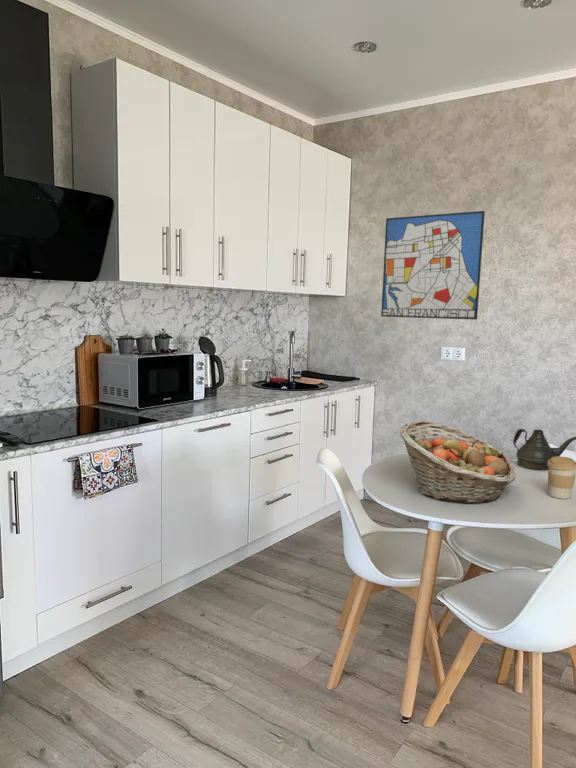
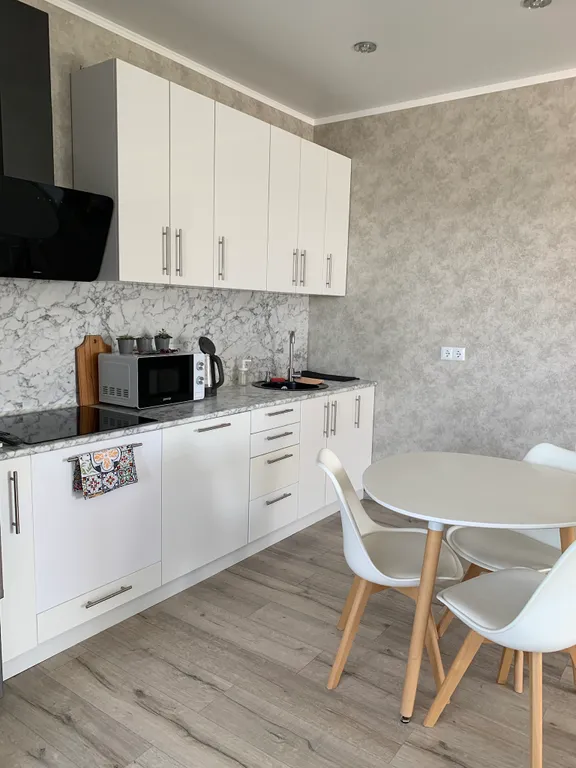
- teapot (545, 448)
- fruit basket (456, 459)
- wall art (429, 267)
- coffee cup (561, 477)
